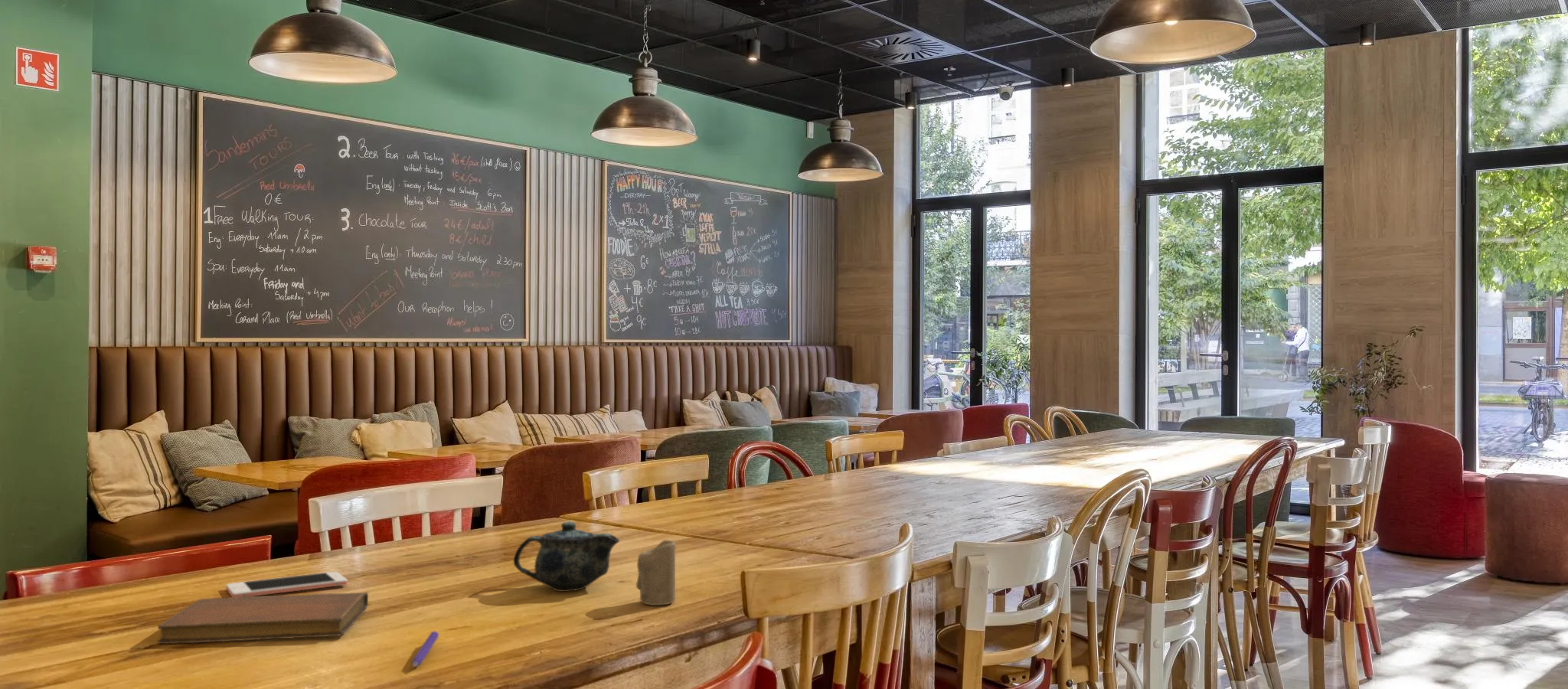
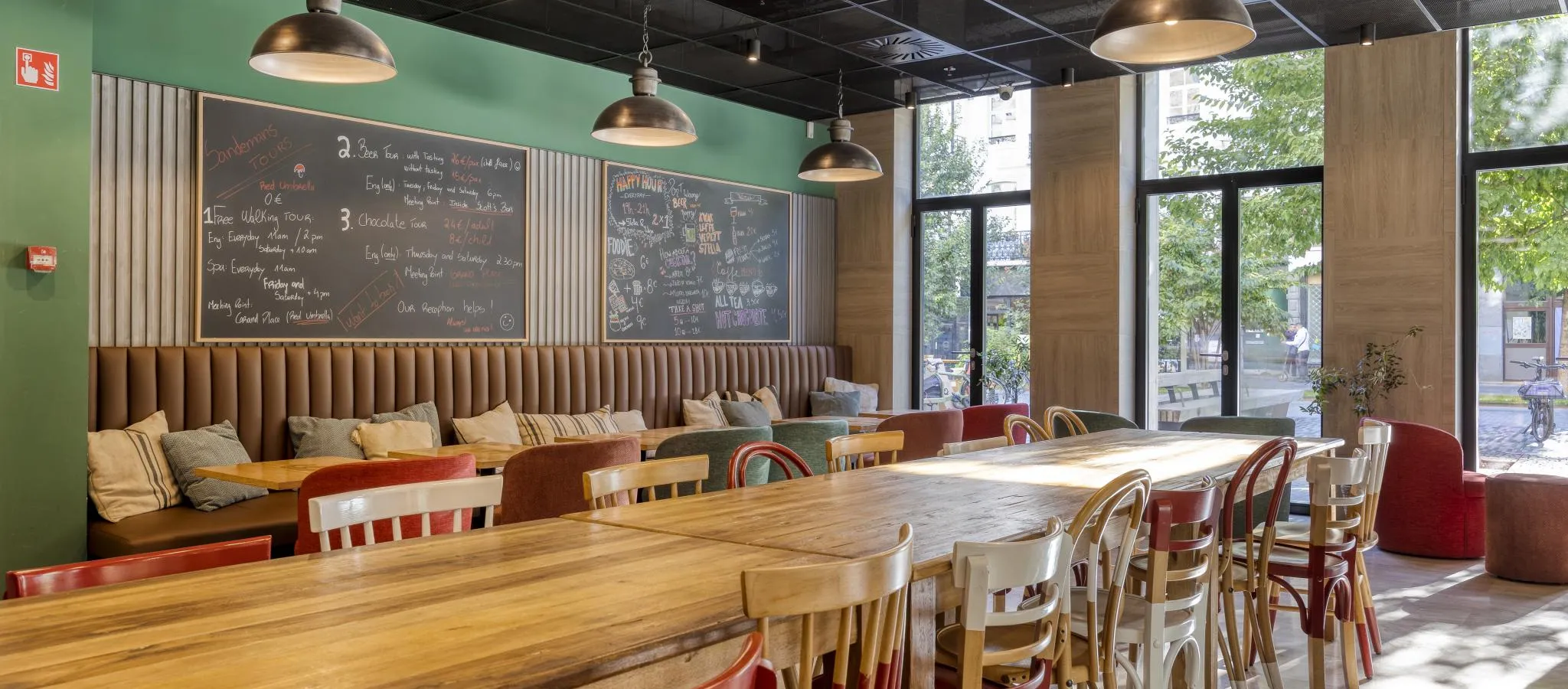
- cell phone (287, 584)
- pen (424, 649)
- notebook (269, 616)
- chinaware (566, 553)
- candle (655, 572)
